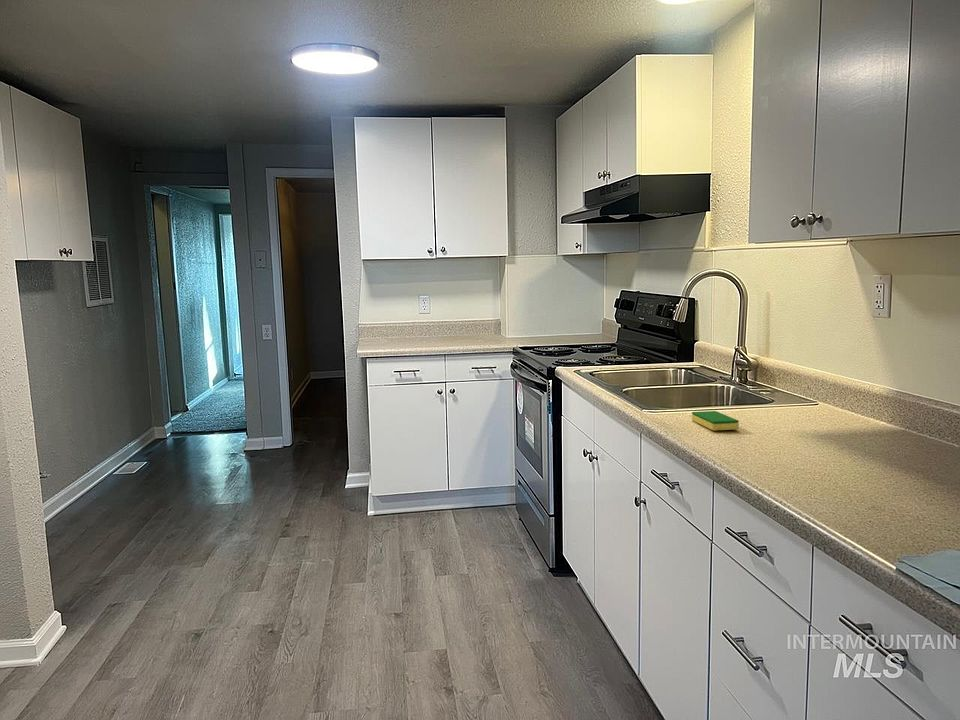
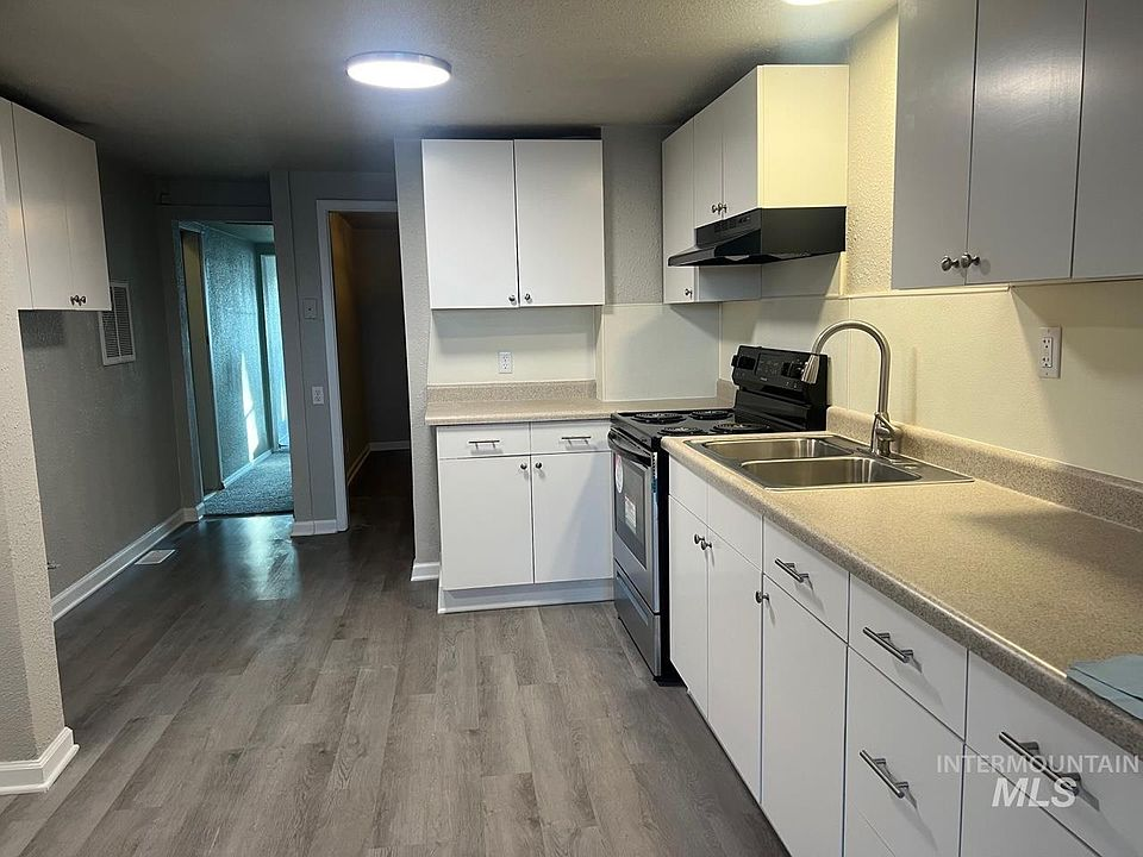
- dish sponge (714, 420)
